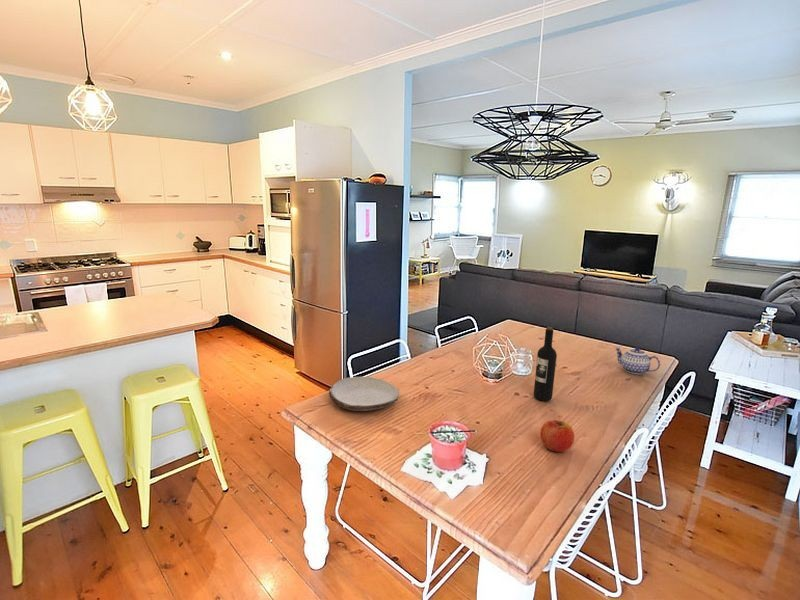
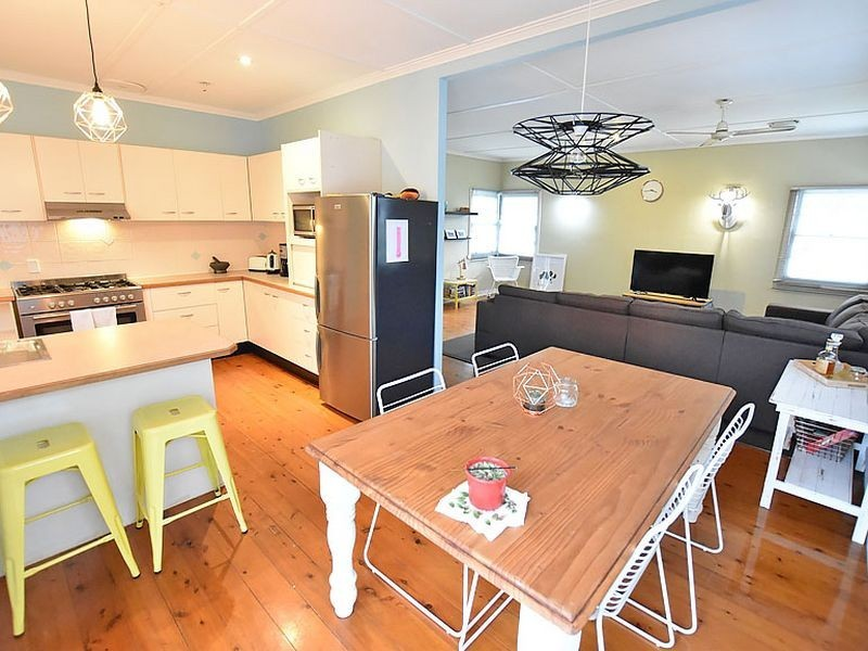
- plate (364, 393)
- wine bottle (546, 363)
- teapot (636, 359)
- fruit (557, 433)
